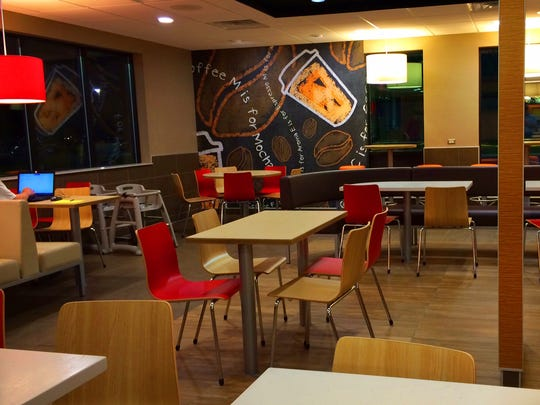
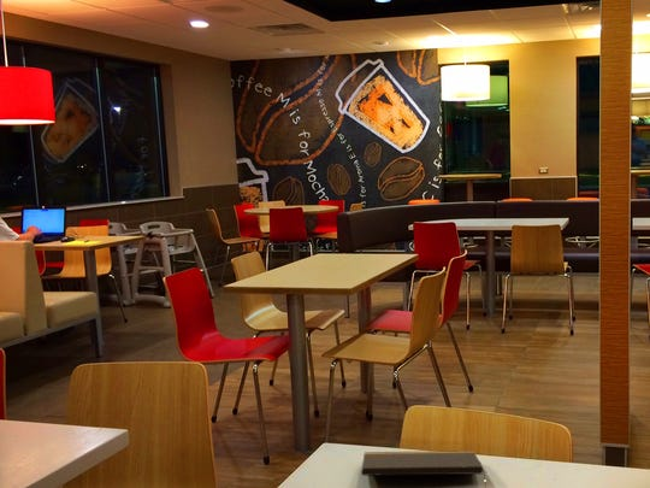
+ notepad (420, 461)
